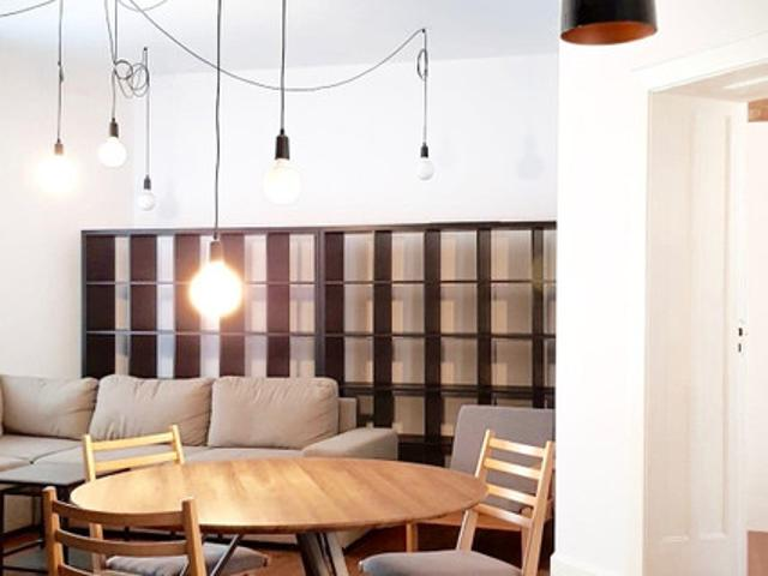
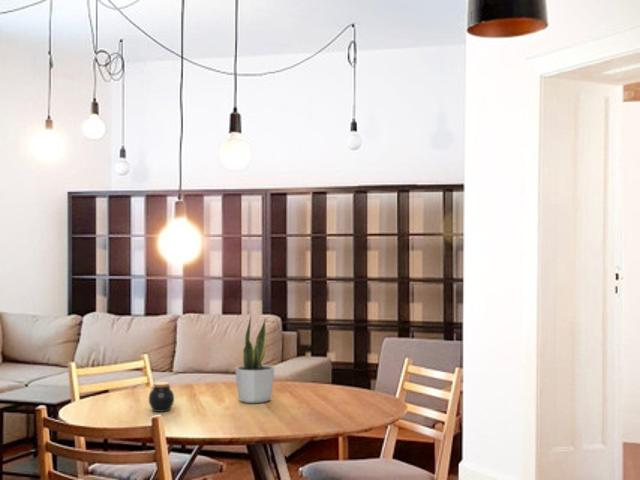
+ jar (161, 396)
+ potted plant (254, 356)
